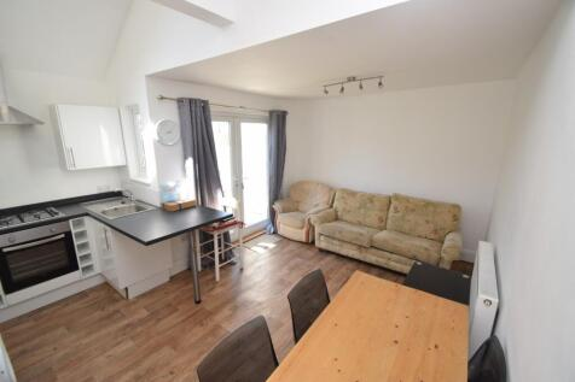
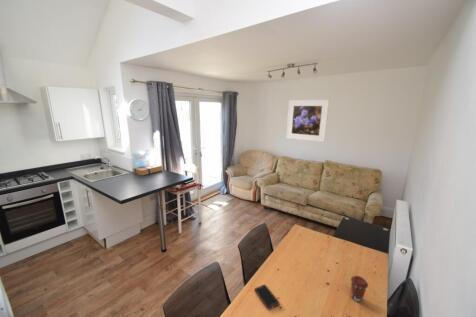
+ coffee cup (358, 289)
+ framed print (306, 120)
+ cell phone (266, 296)
